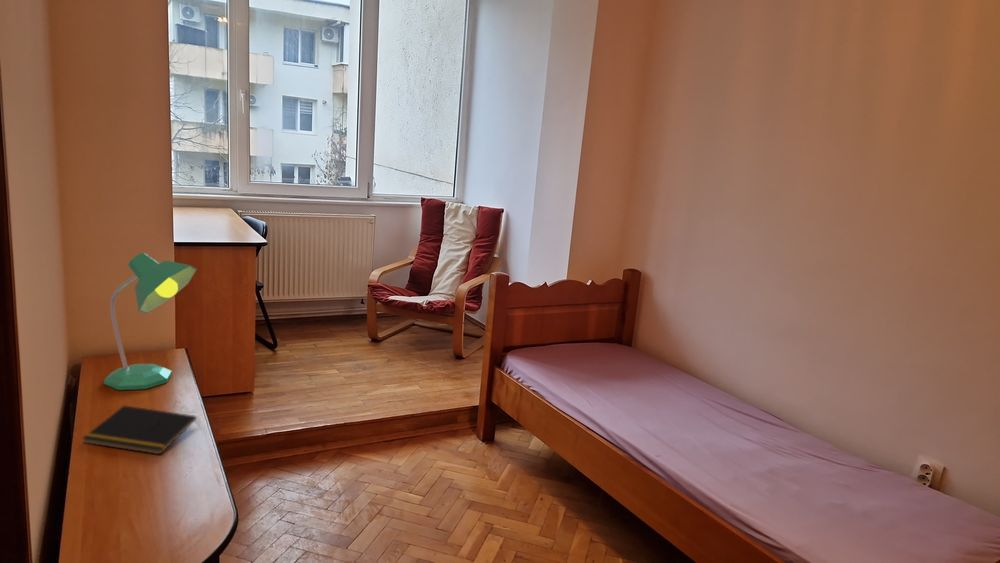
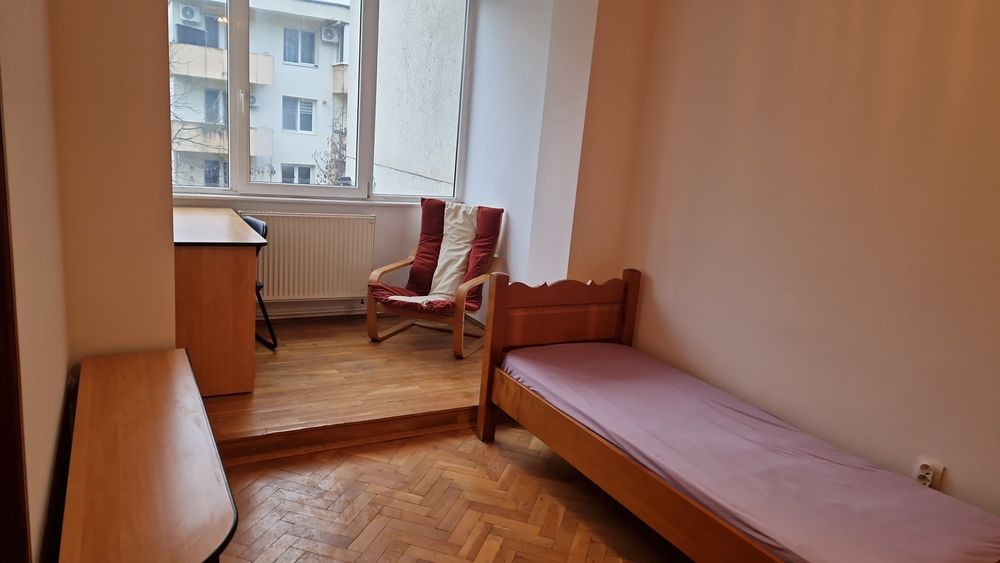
- desk lamp (148, 312)
- notepad (141, 428)
